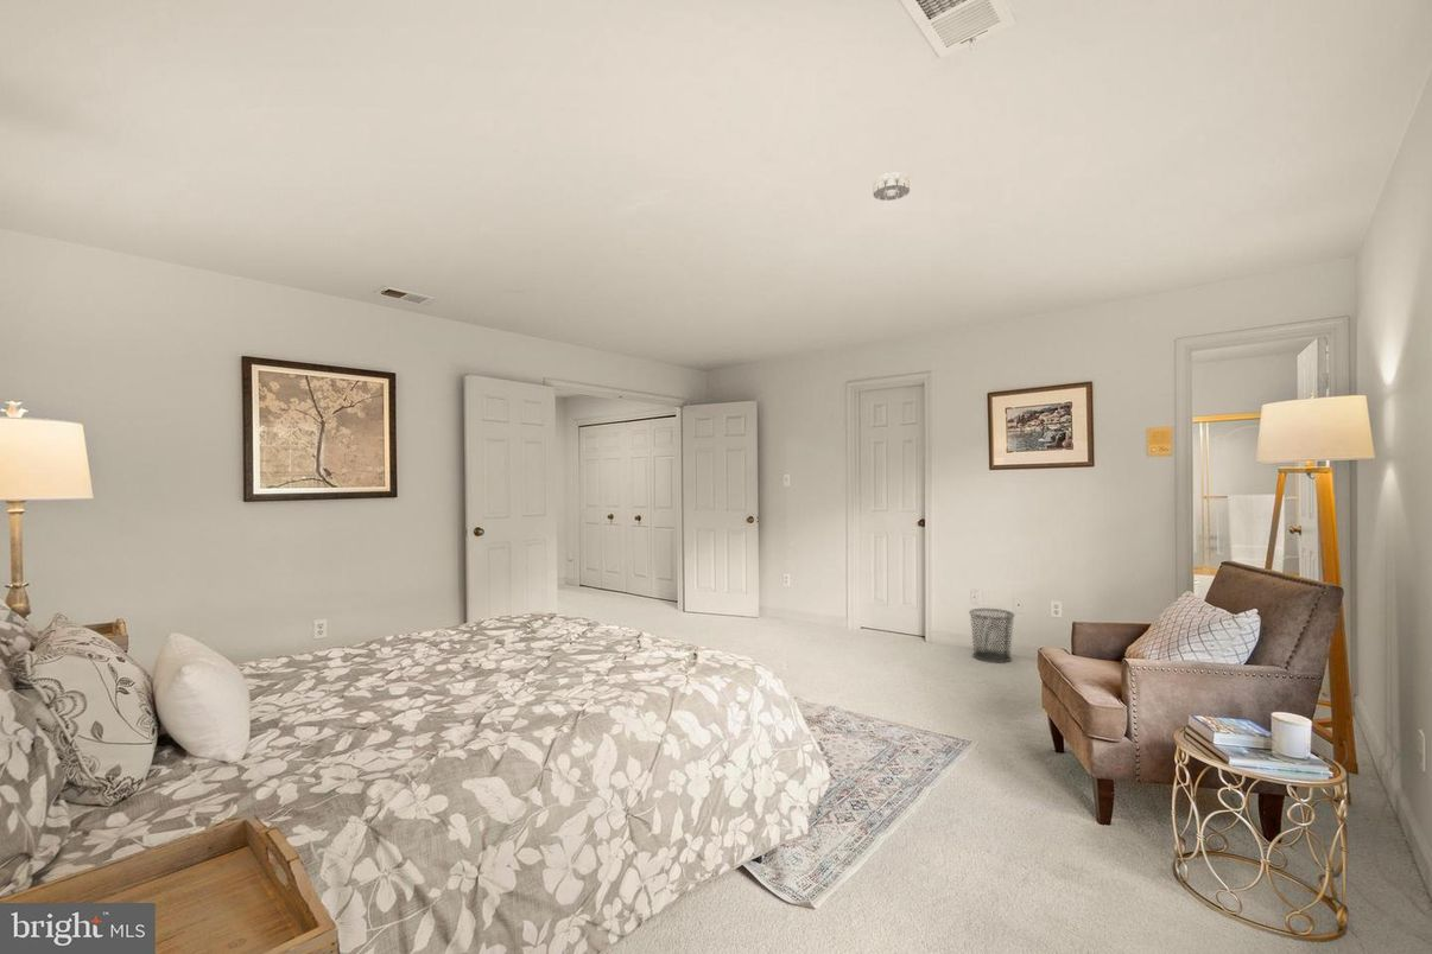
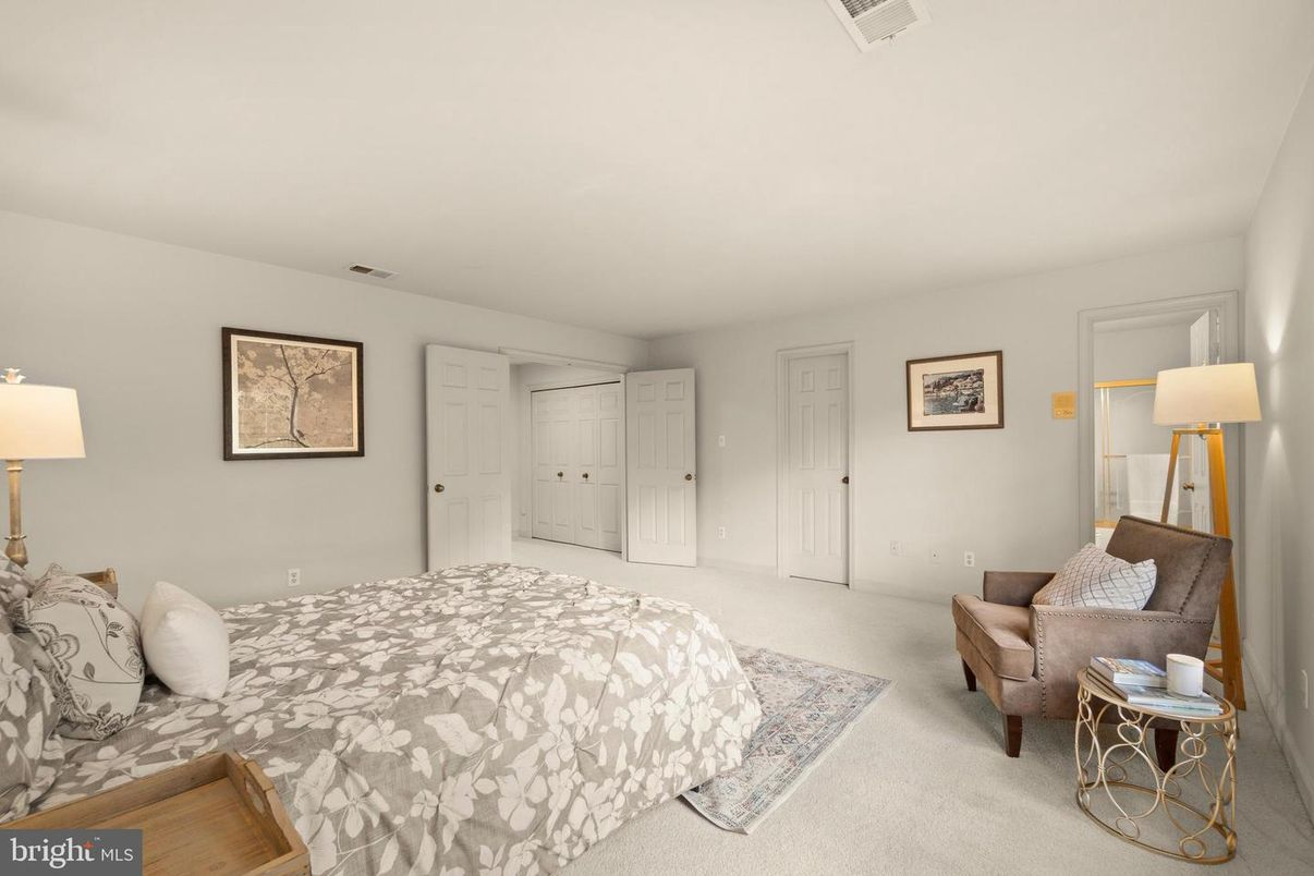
- smoke detector (891, 185)
- waste bin (990, 635)
